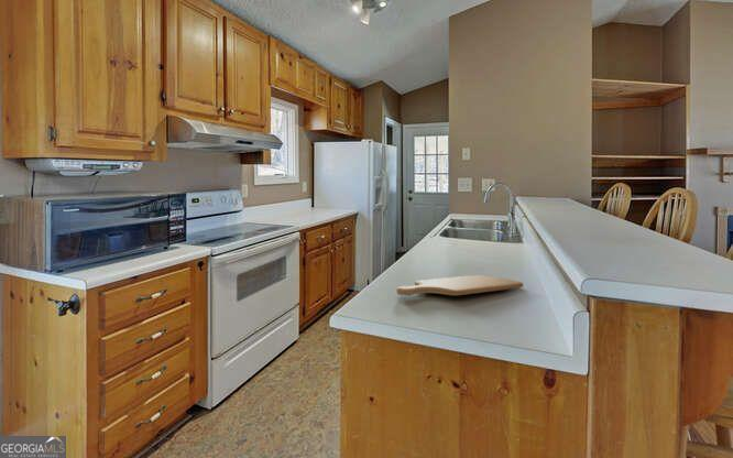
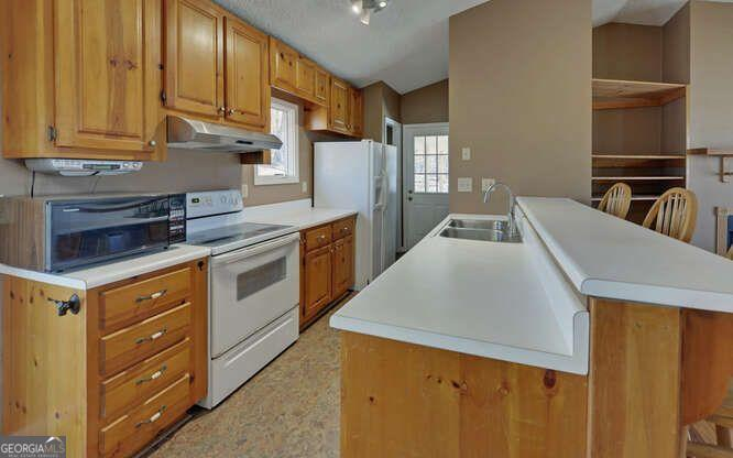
- chopping board (453, 285)
